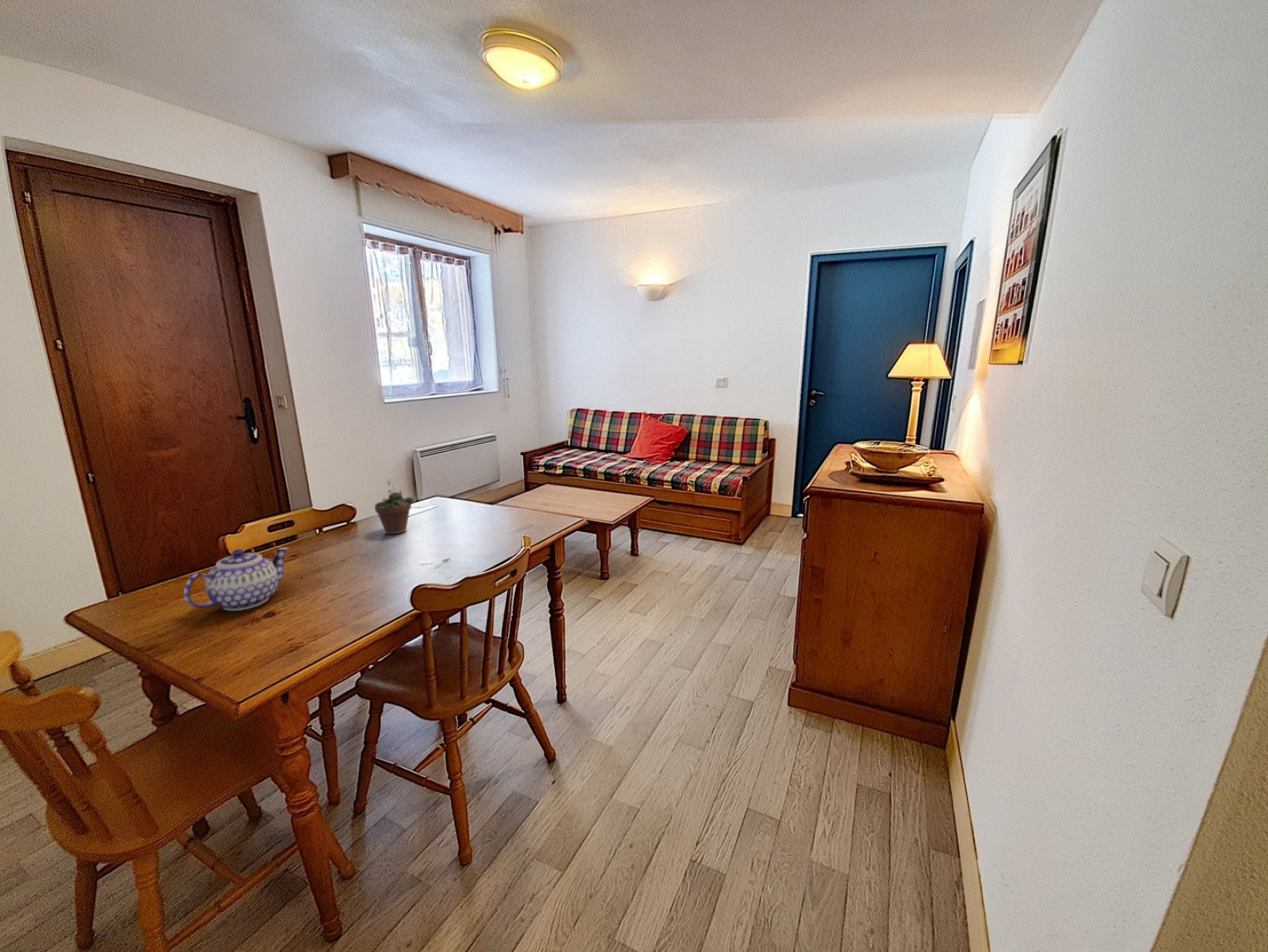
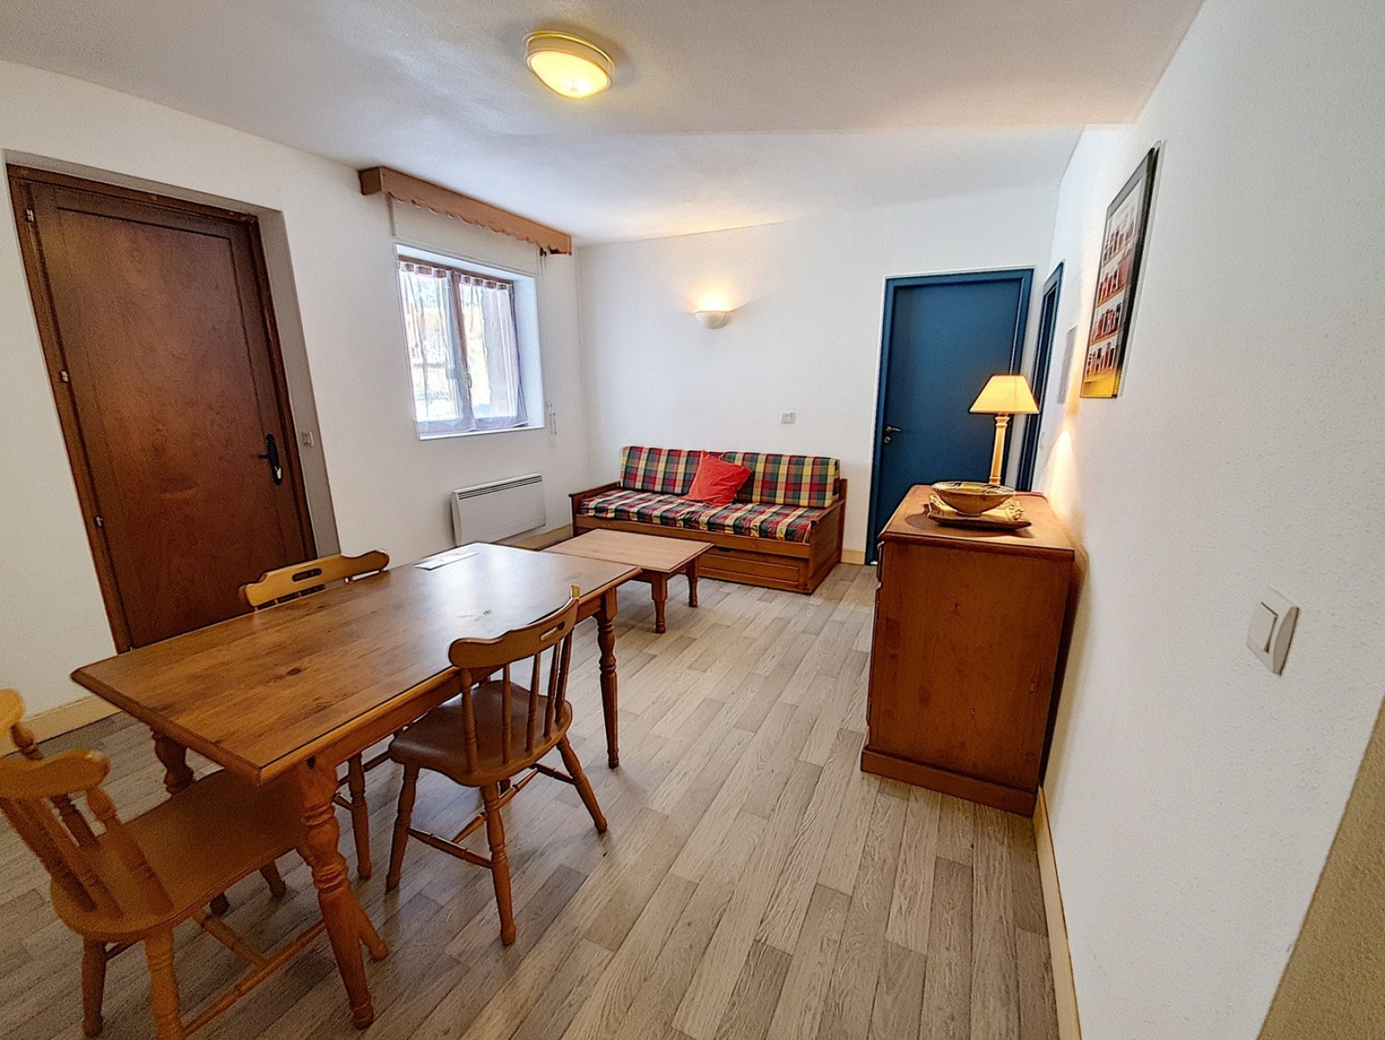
- teapot (242, 575)
- succulent plant (393, 506)
